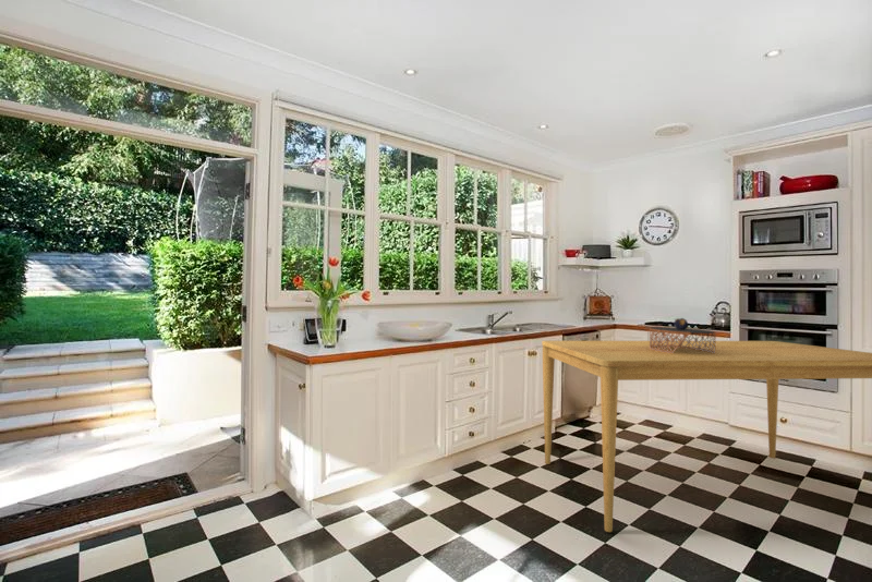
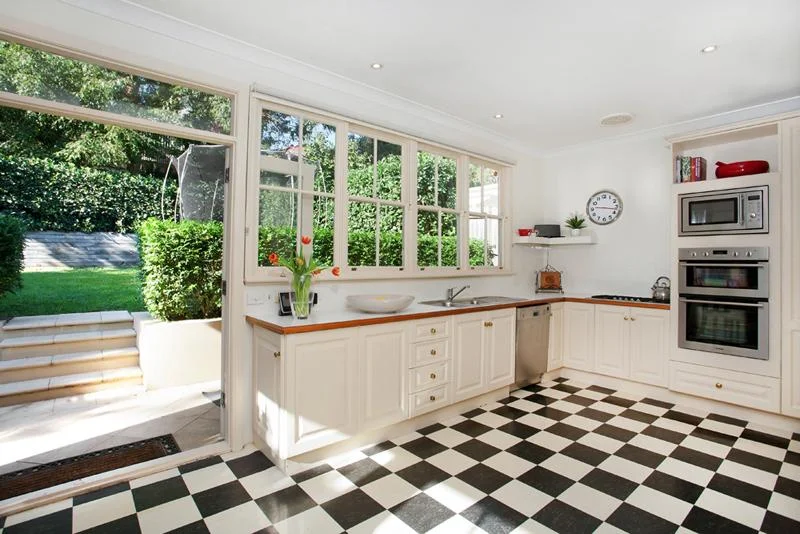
- dining table (705, 378)
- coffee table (680, 332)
